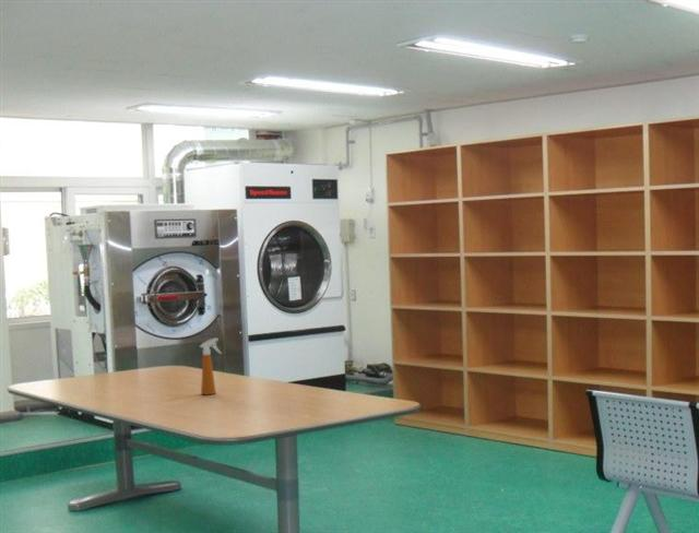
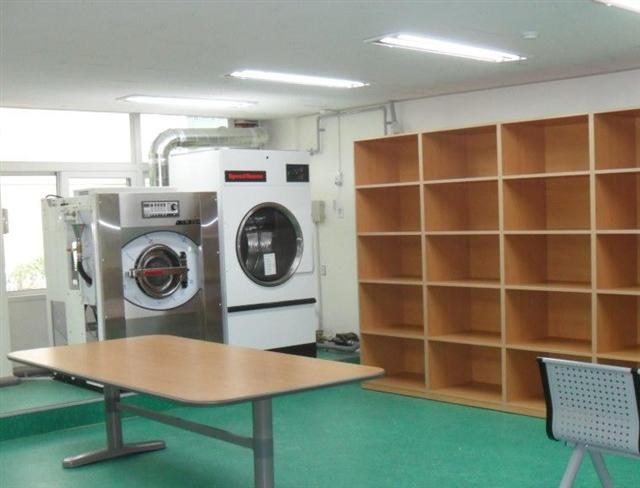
- spray bottle (211, 366)
